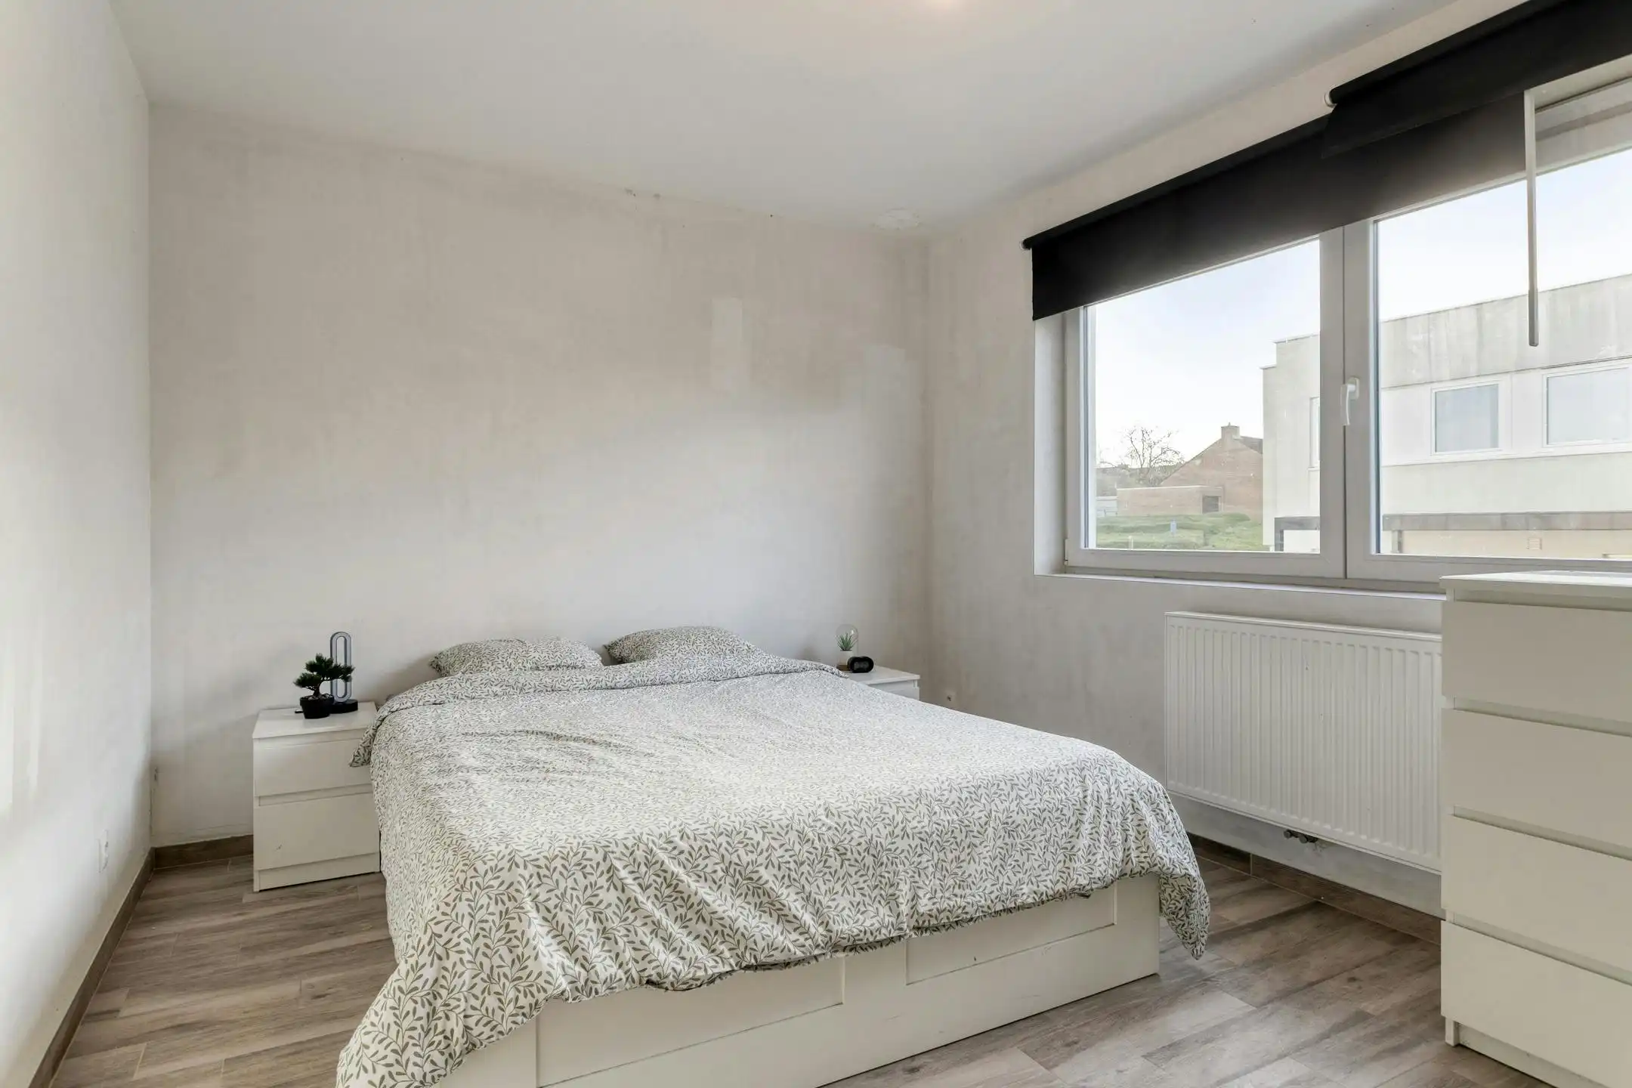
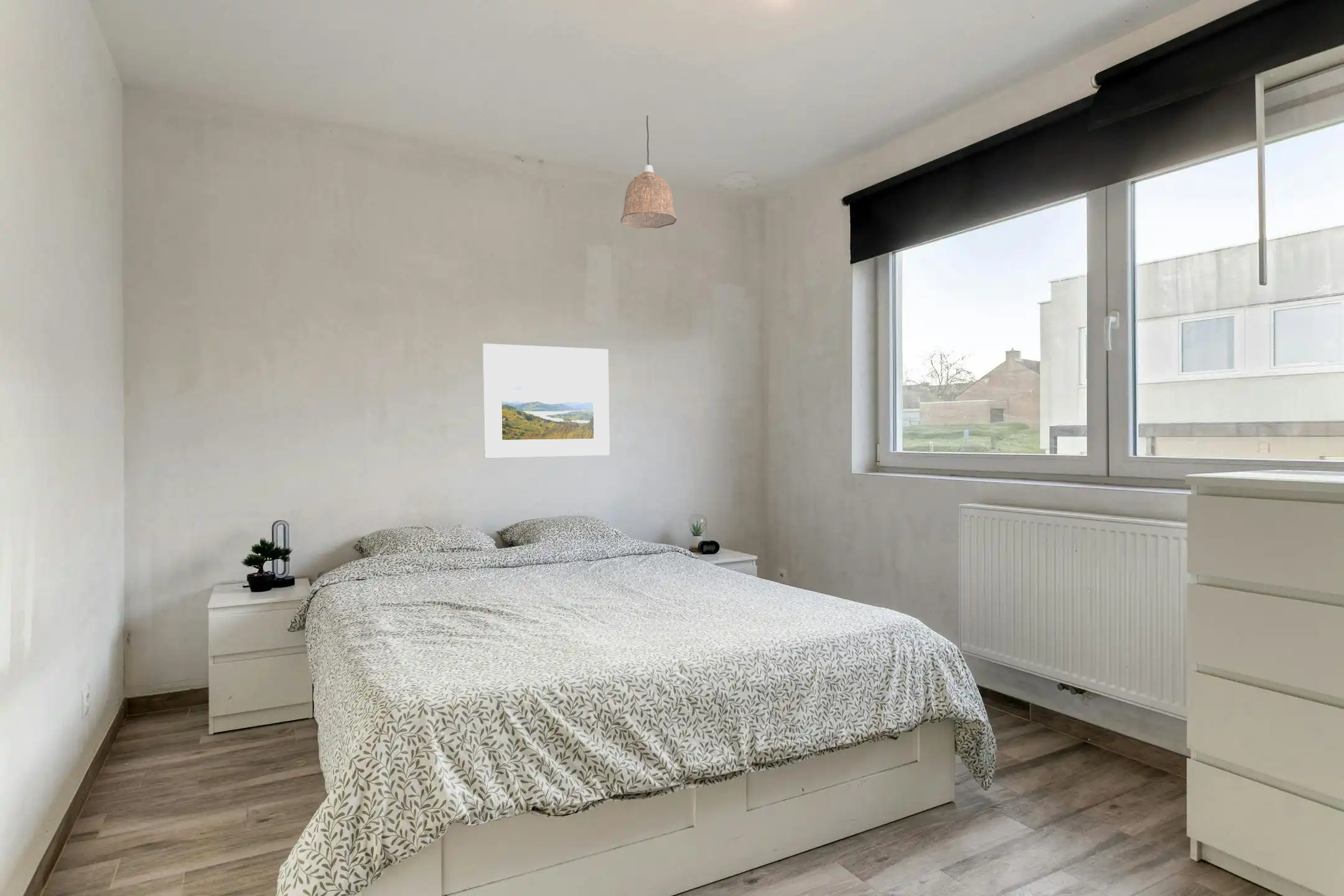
+ pendant lamp (648, 168)
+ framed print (548, 401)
